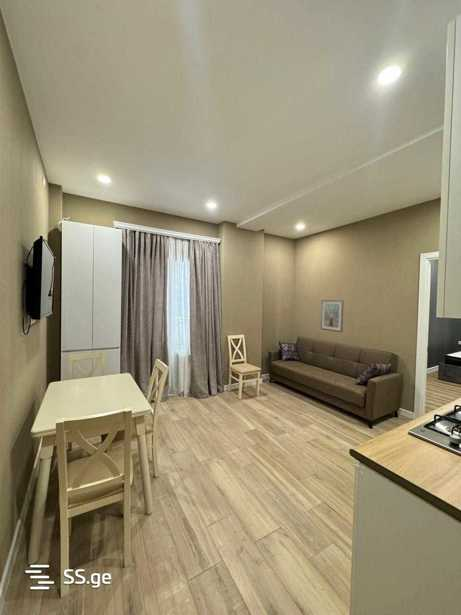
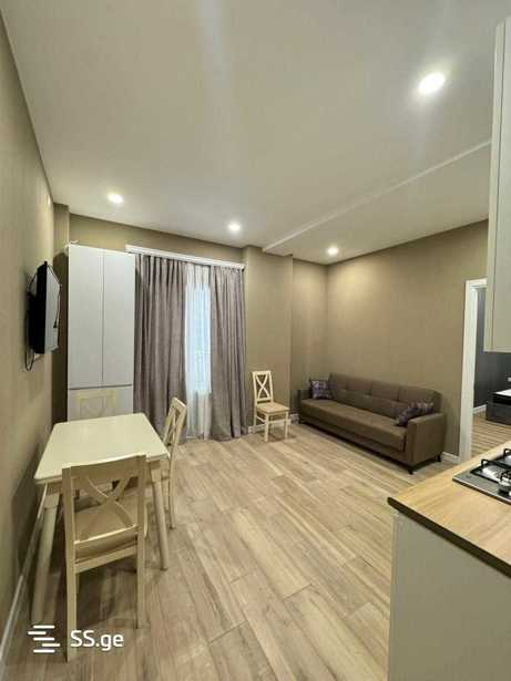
- picture frame (331, 315)
